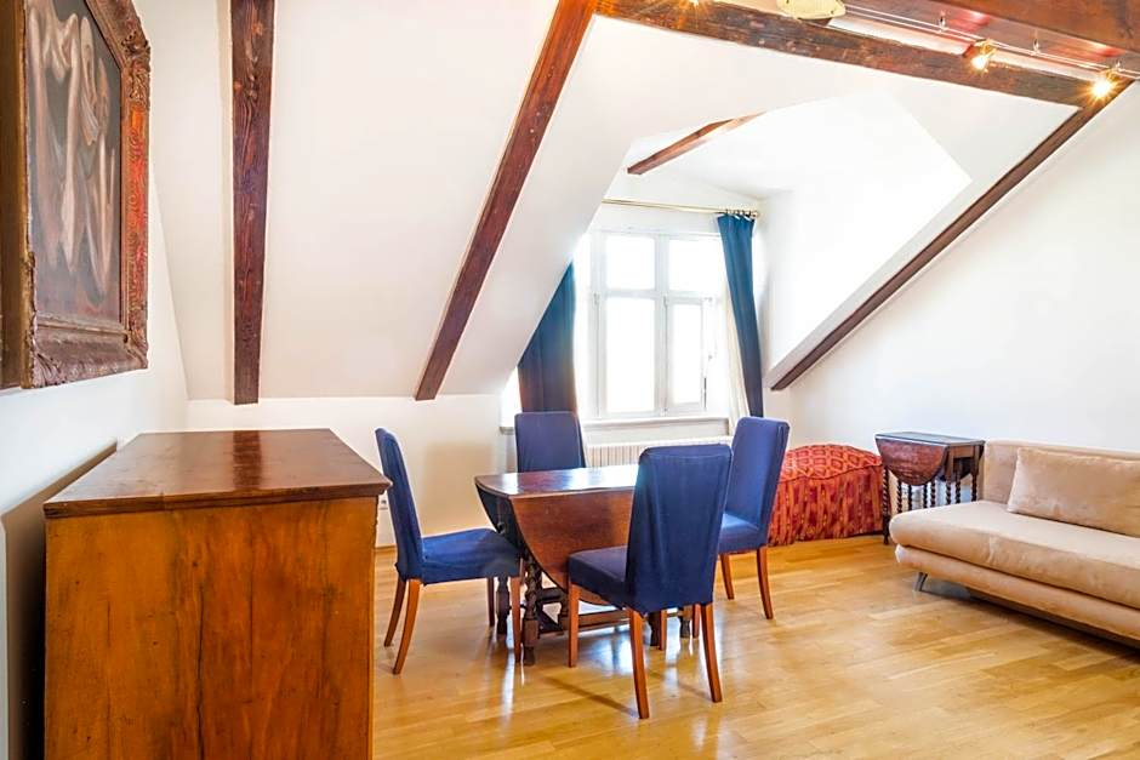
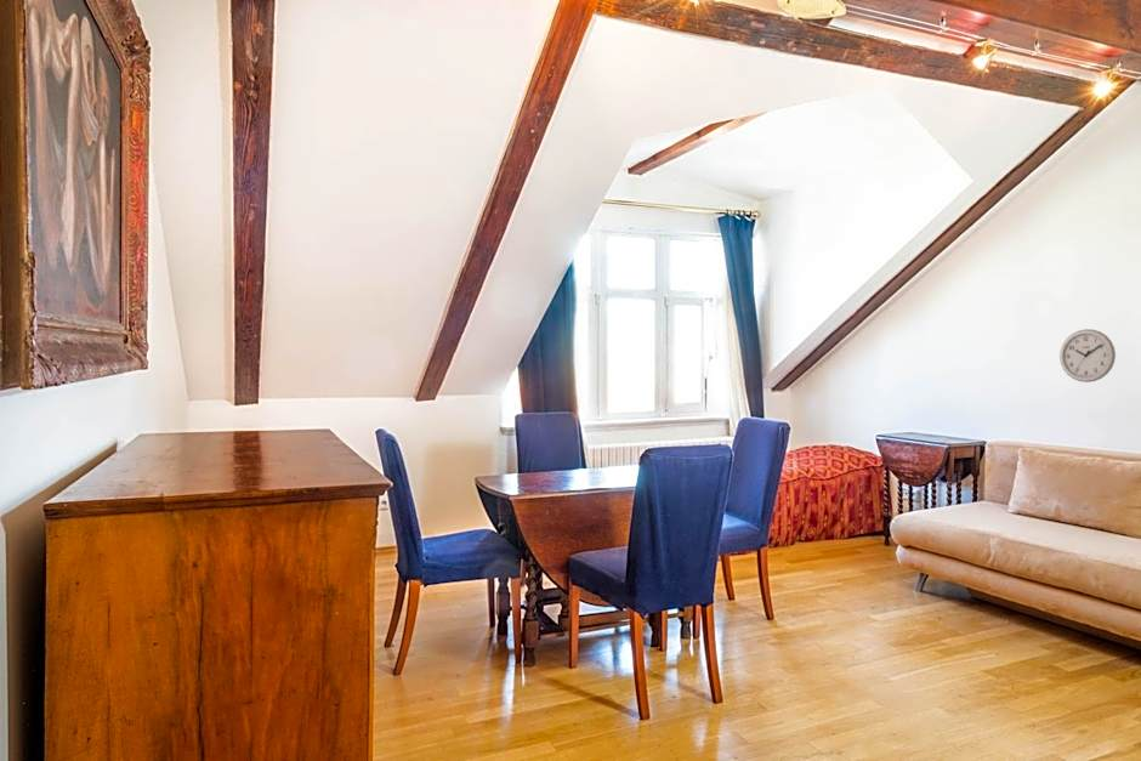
+ wall clock (1085, 356)
